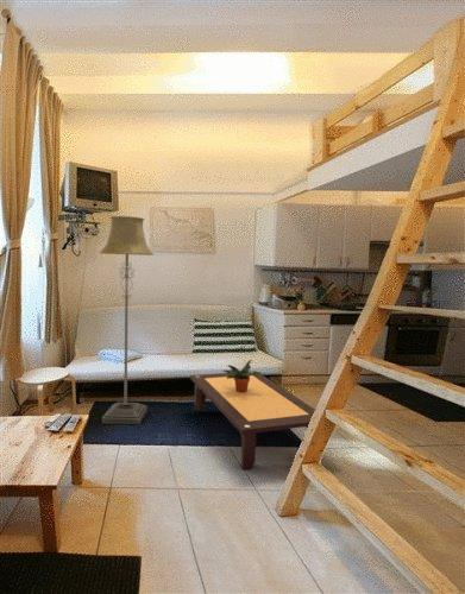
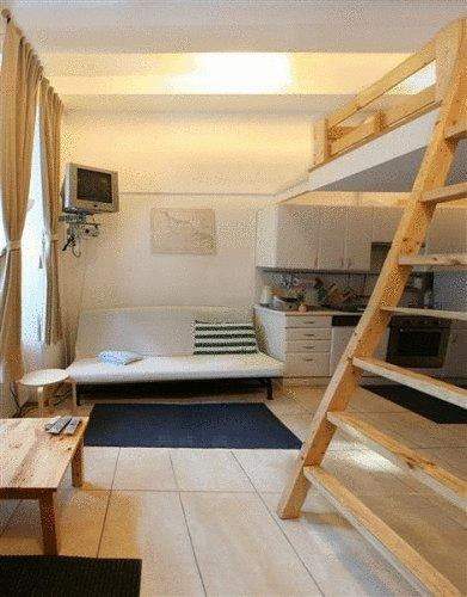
- coffee table (250, 412)
- floor lamp (126, 320)
- potted plant (241, 374)
